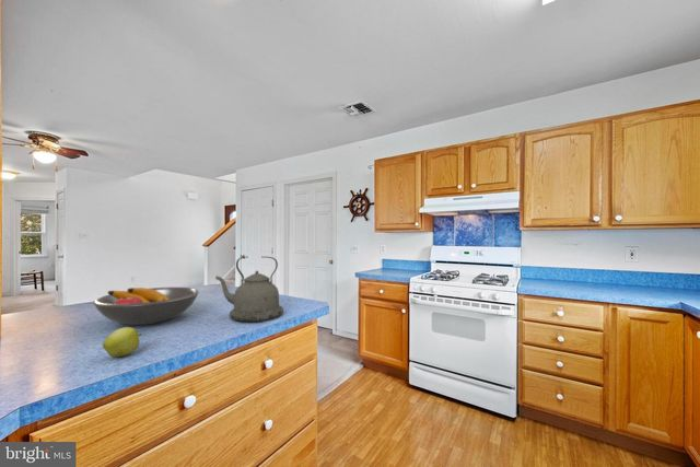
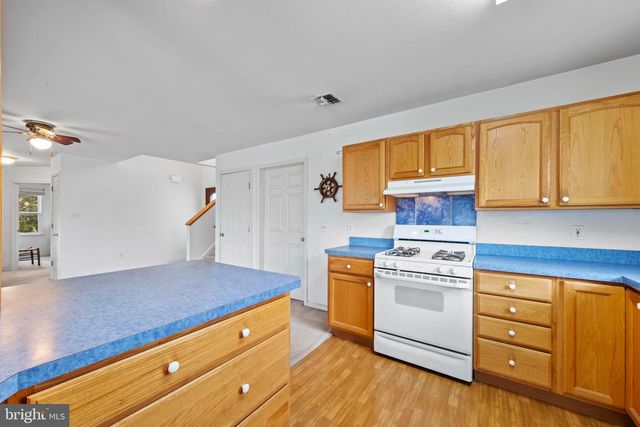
- kettle (253, 285)
- fruit bowl (150, 303)
- apple (122, 341)
